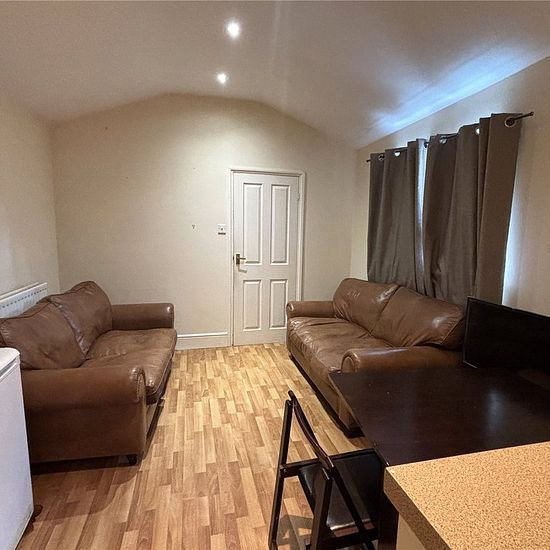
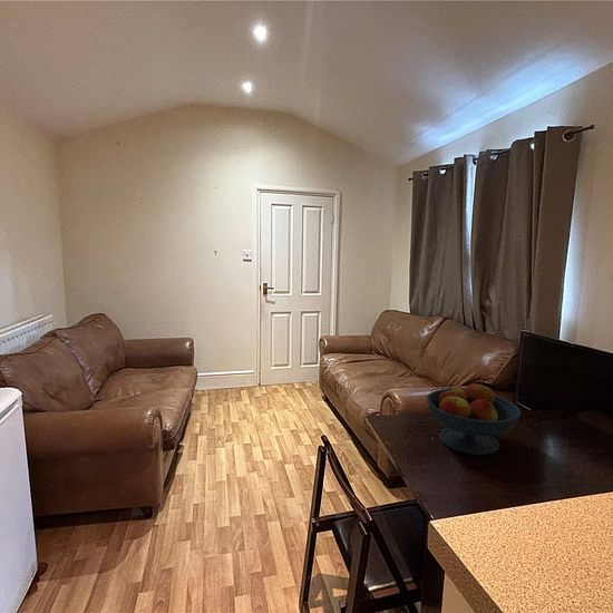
+ fruit bowl (470, 416)
